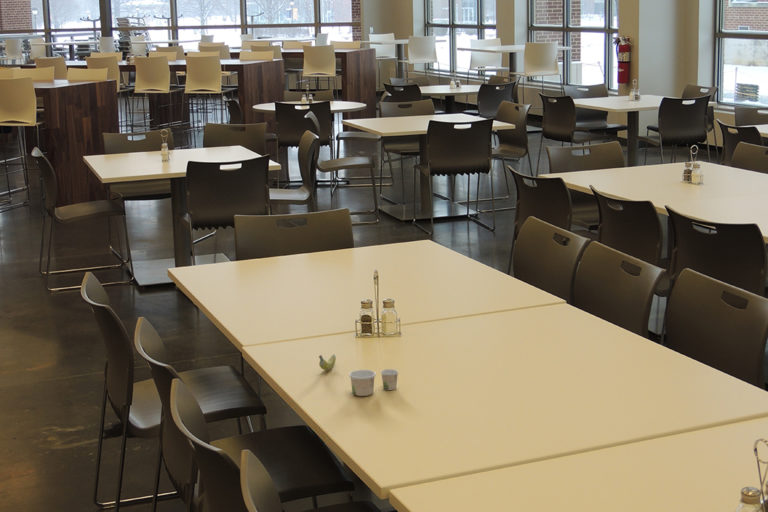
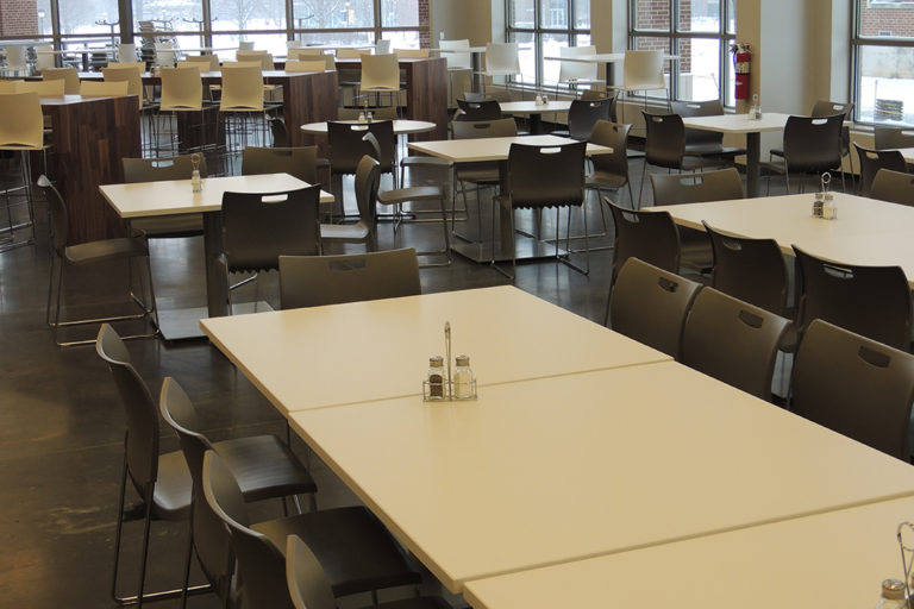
- paper cup (373, 381)
- fruit (328, 361)
